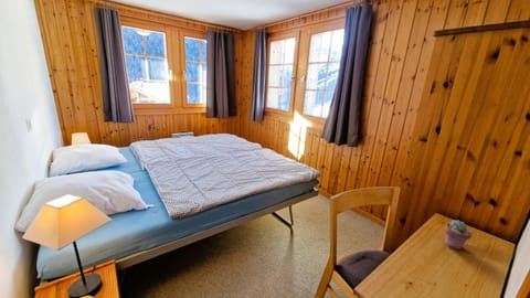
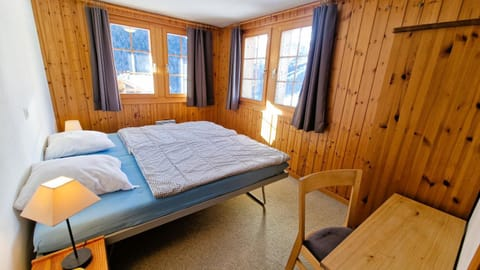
- potted succulent (456, 233)
